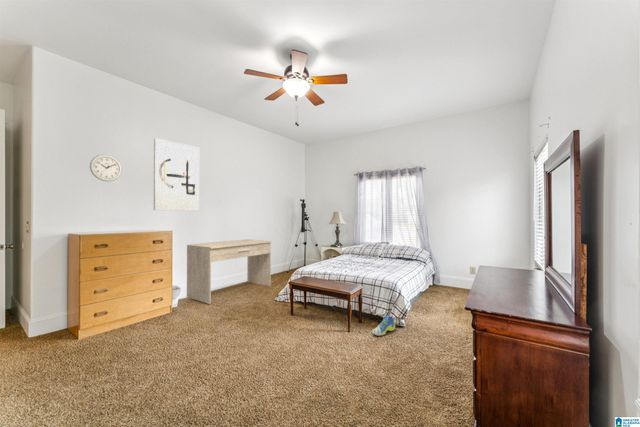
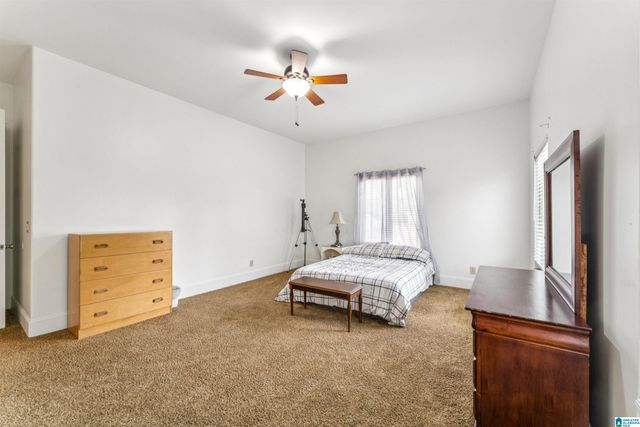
- wall clock (106, 168)
- sneaker (383, 324)
- desk (232, 258)
- wall art (177, 177)
